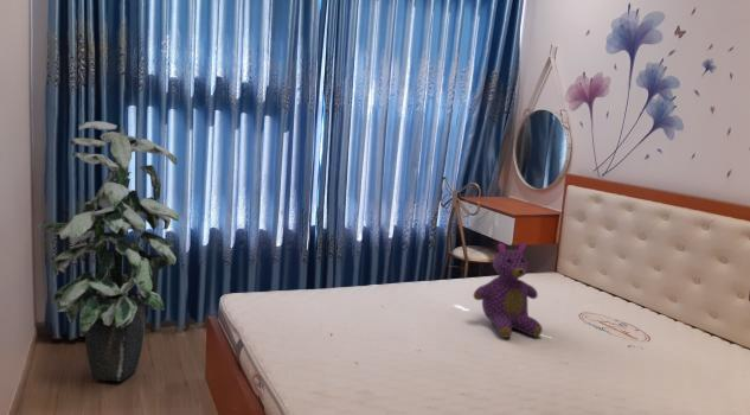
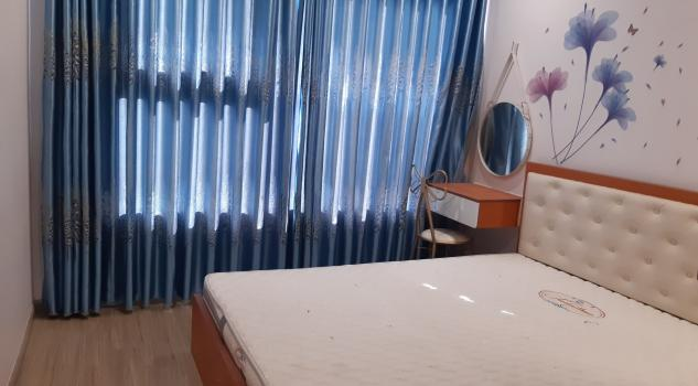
- indoor plant (110, 250)
- teddy bear (513, 287)
